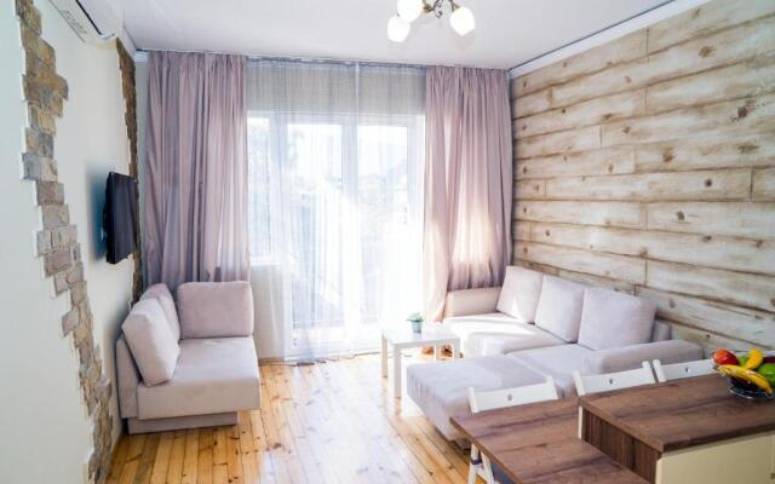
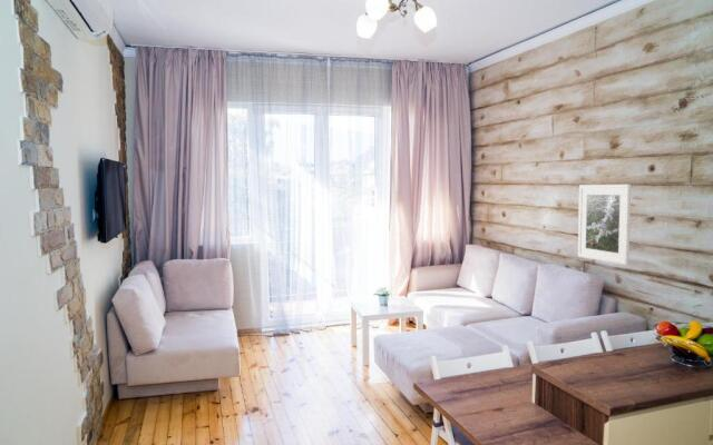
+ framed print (602, 222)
